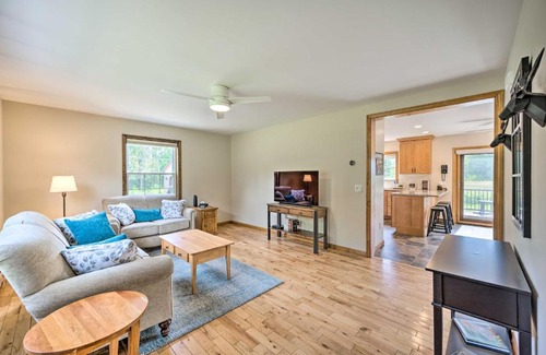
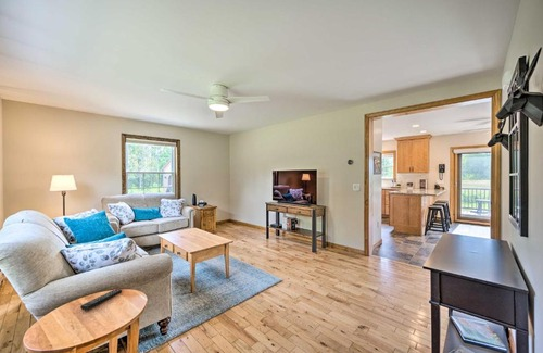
+ remote control (102, 298)
